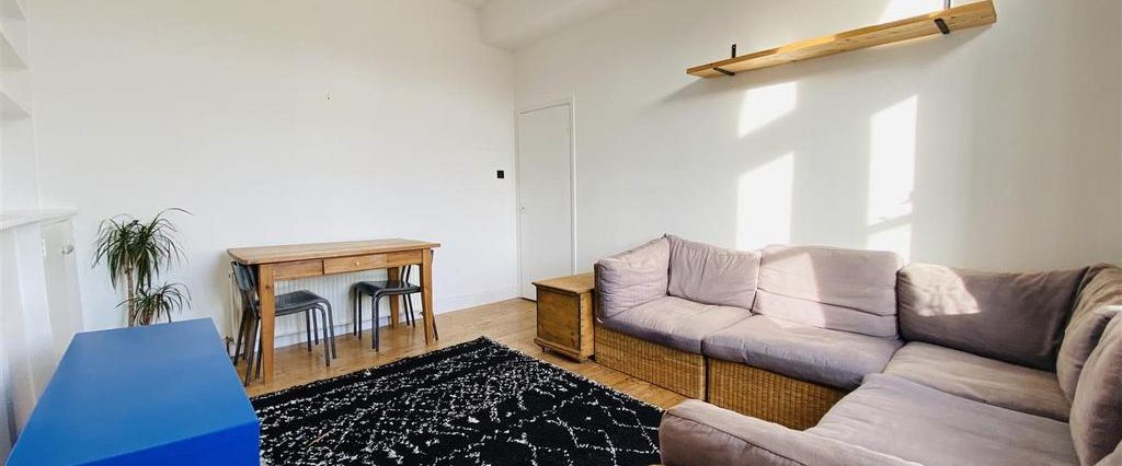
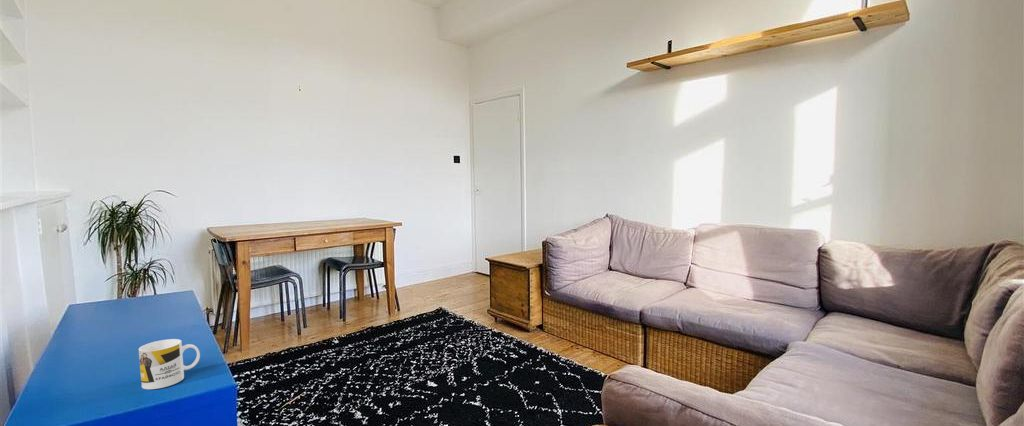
+ mug (171, 361)
